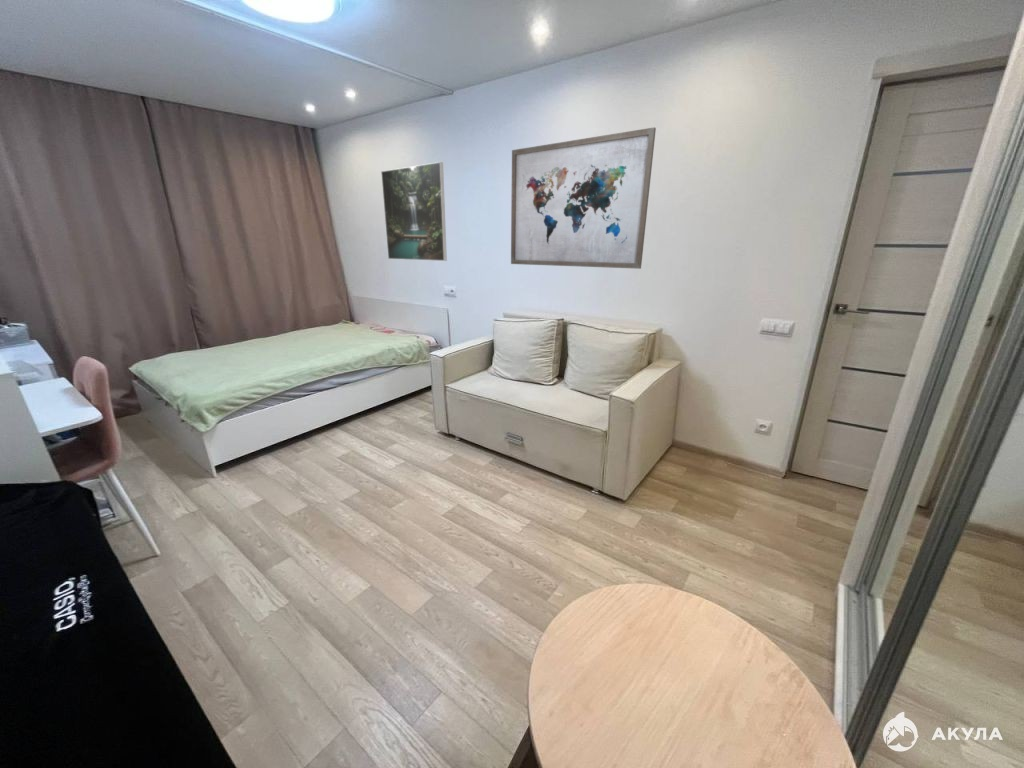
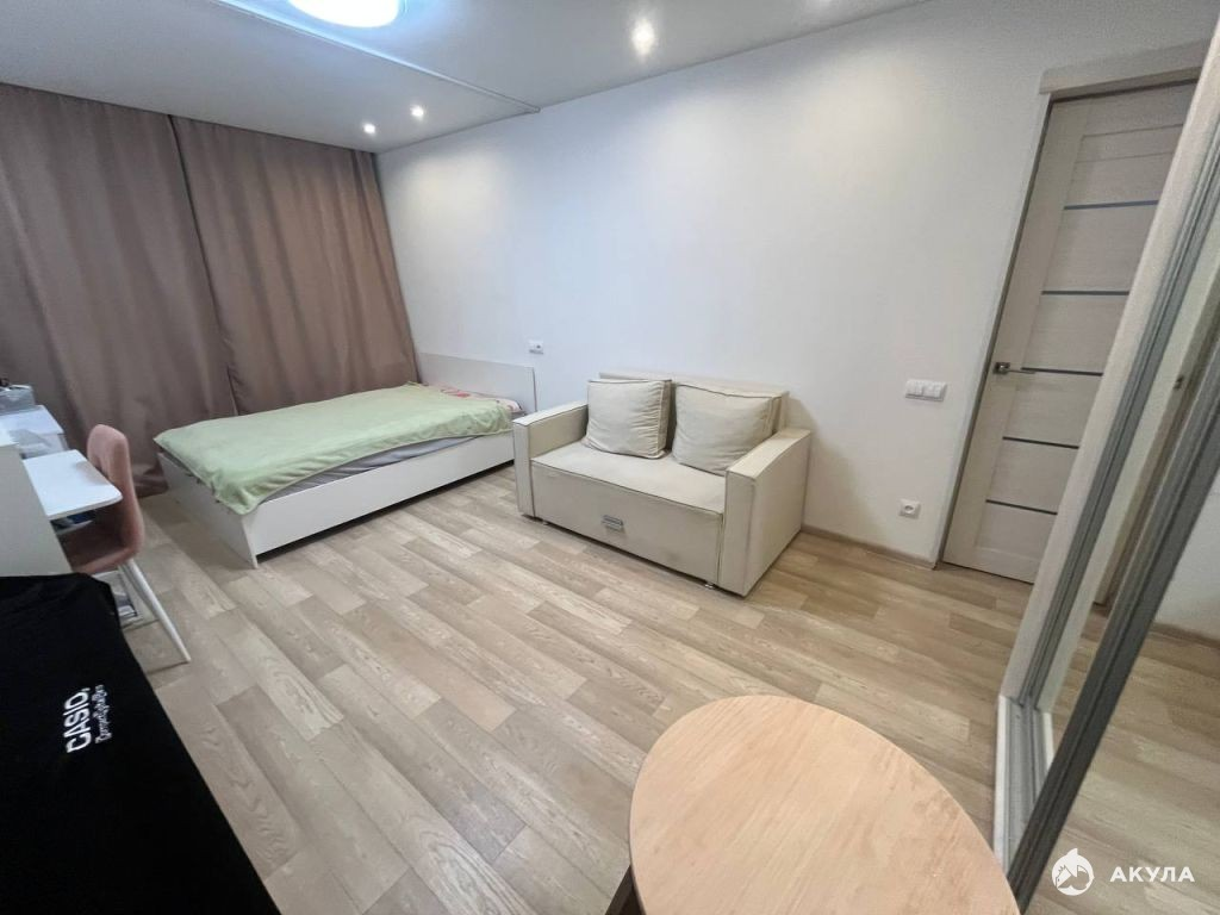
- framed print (413, 215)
- wall art (572, 205)
